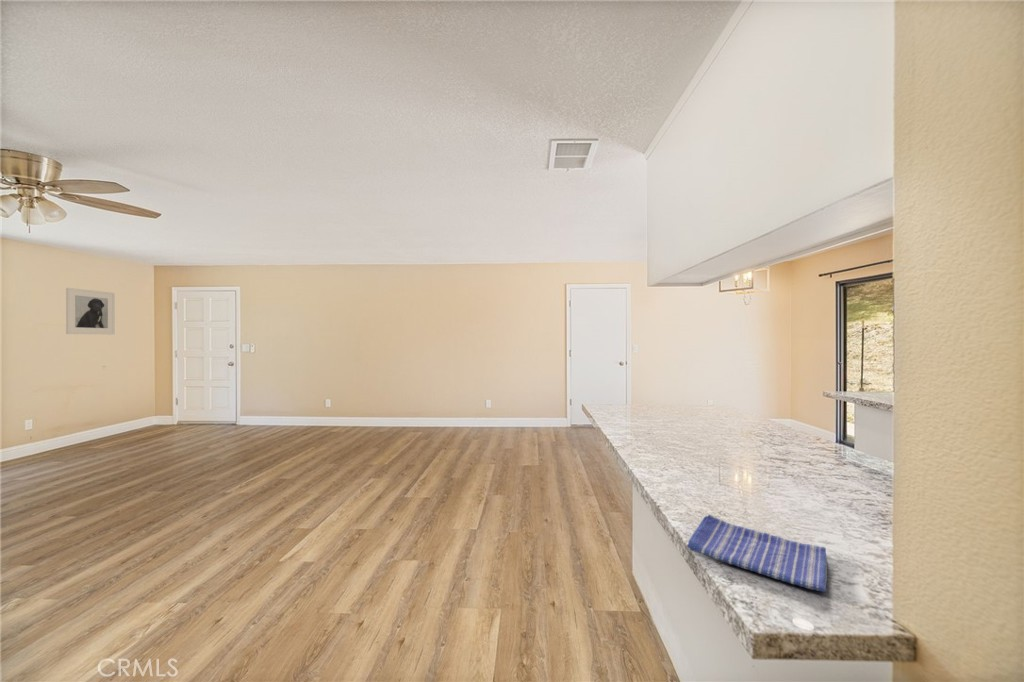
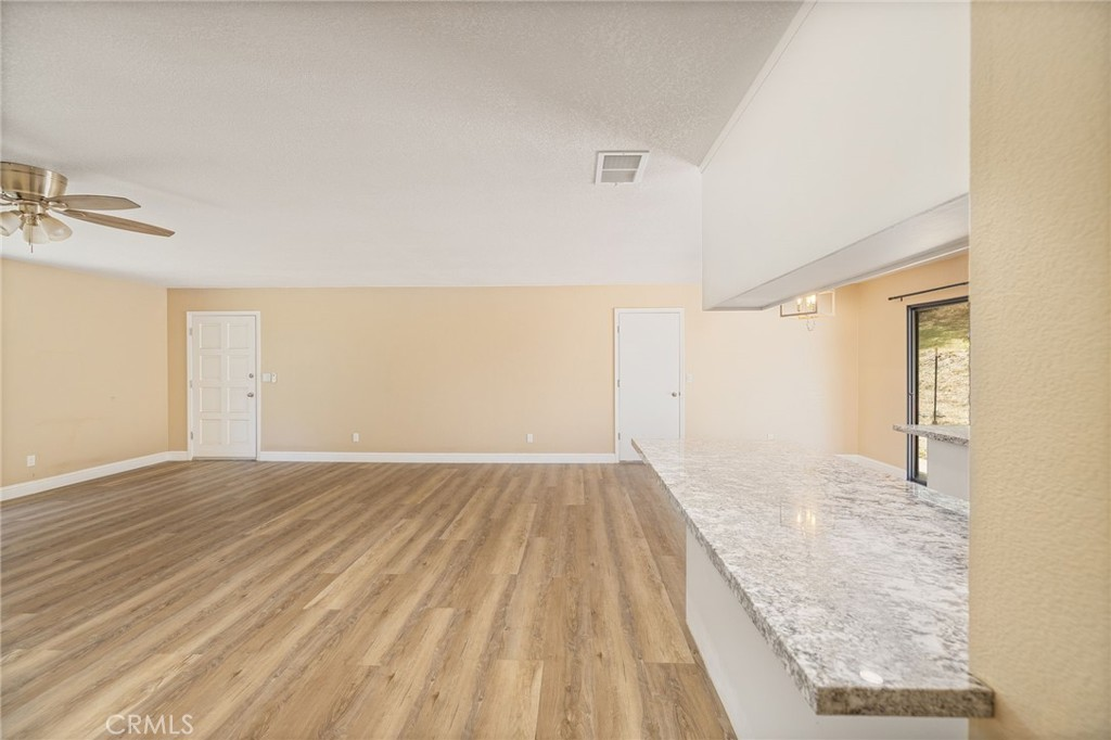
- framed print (91, 312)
- dish towel (755, 547)
